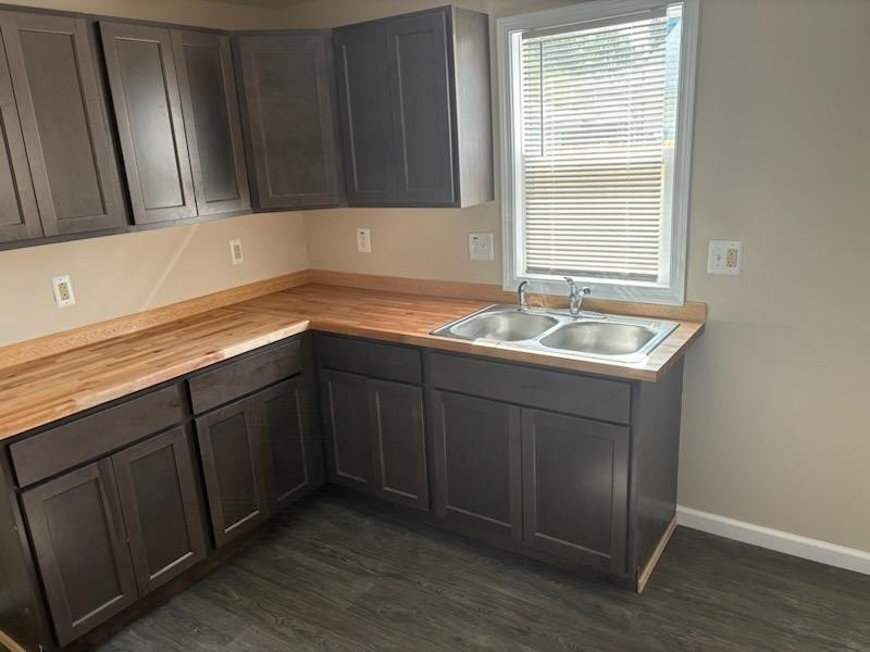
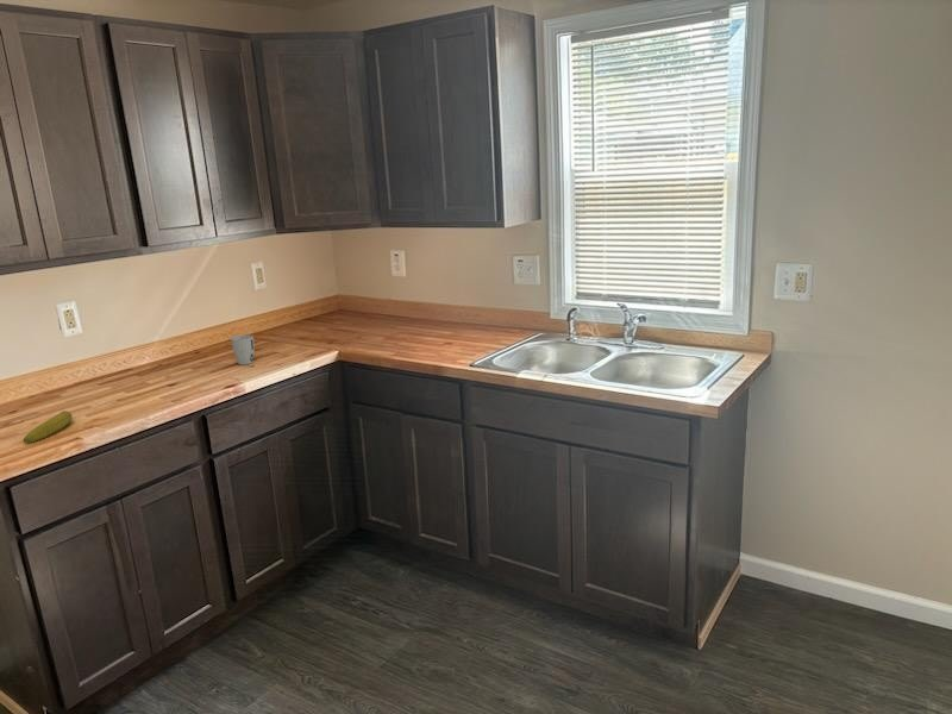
+ cup (243, 350)
+ fruit (51, 422)
